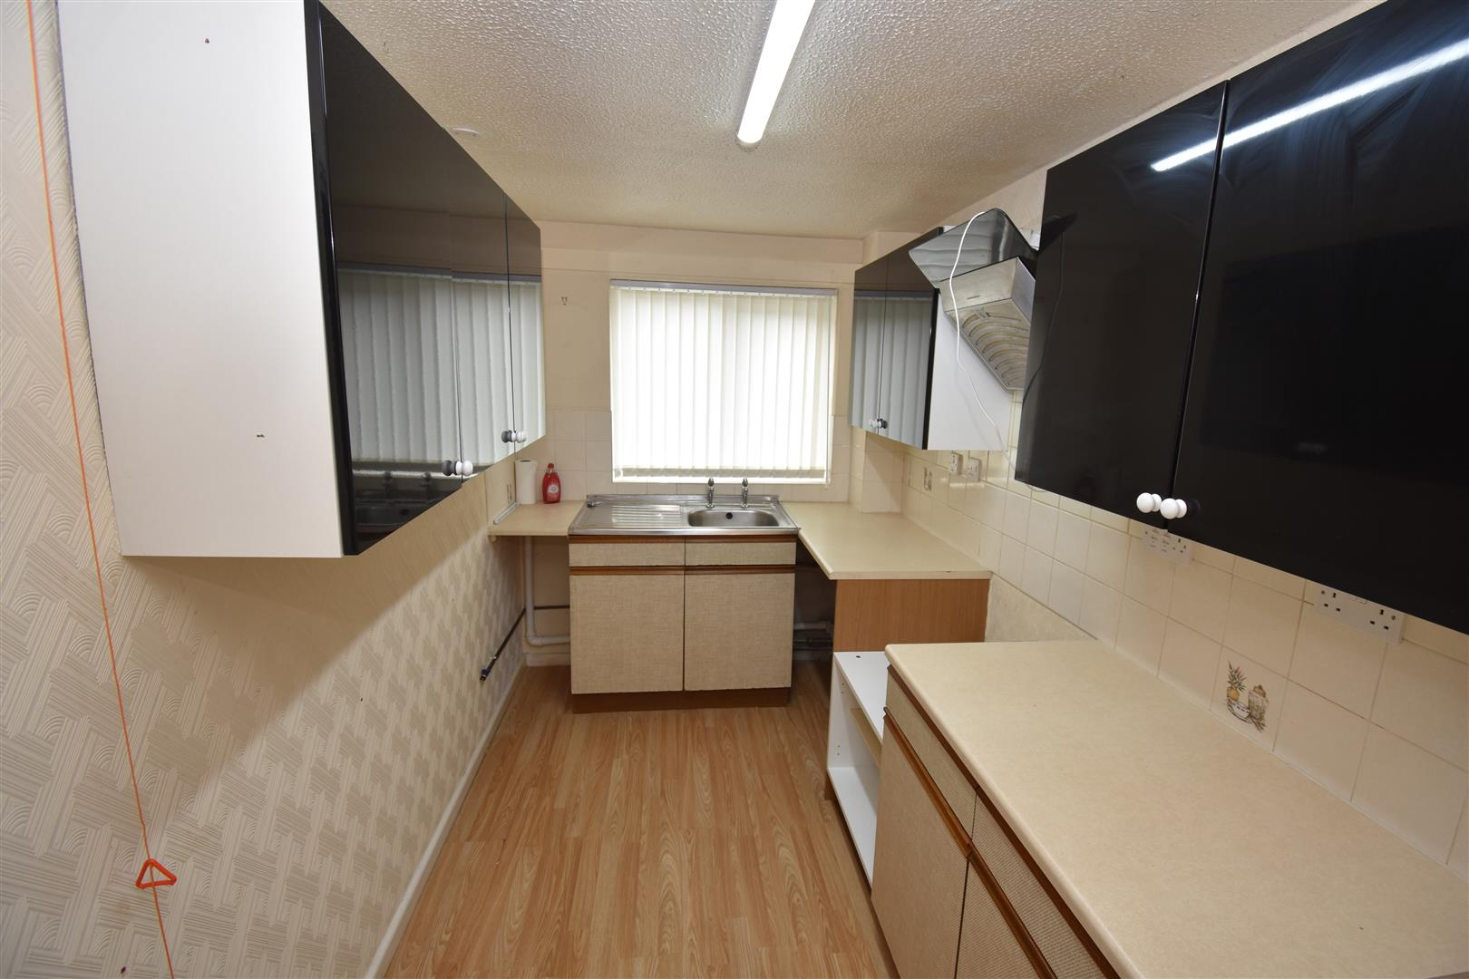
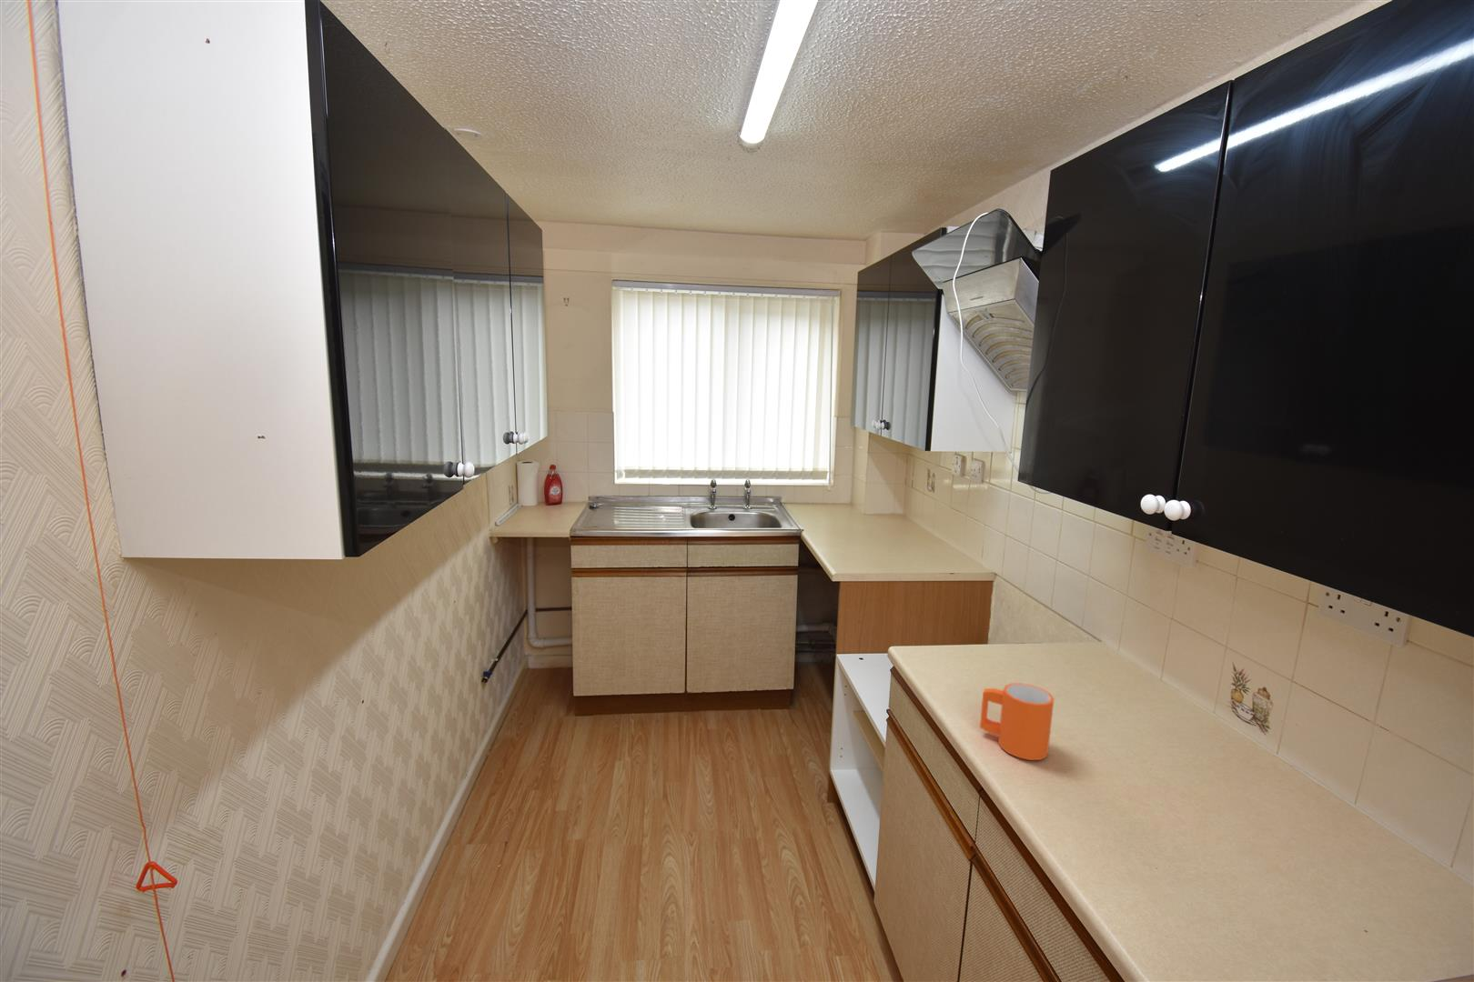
+ mug (1017, 719)
